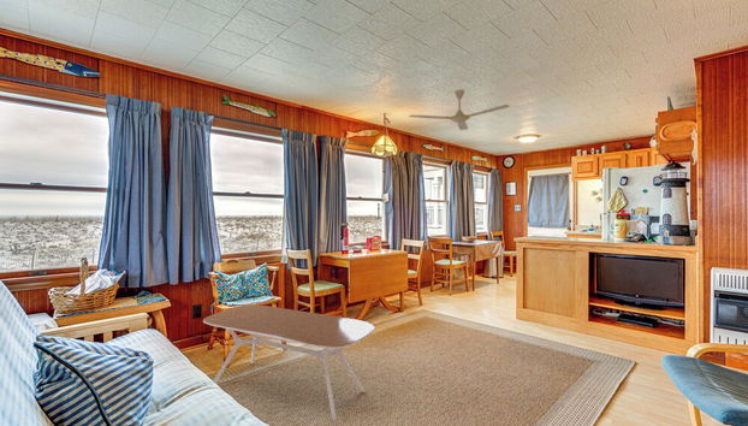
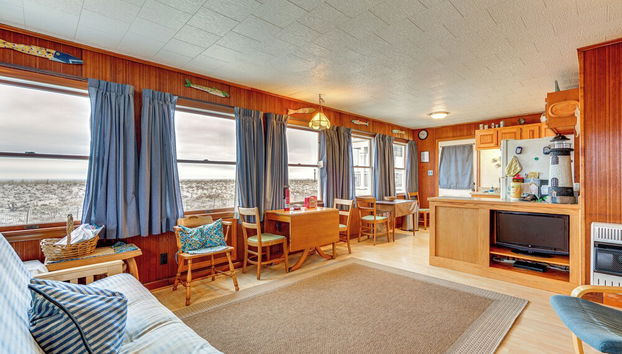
- ceiling fan (457, 111)
- coffee table (287, 349)
